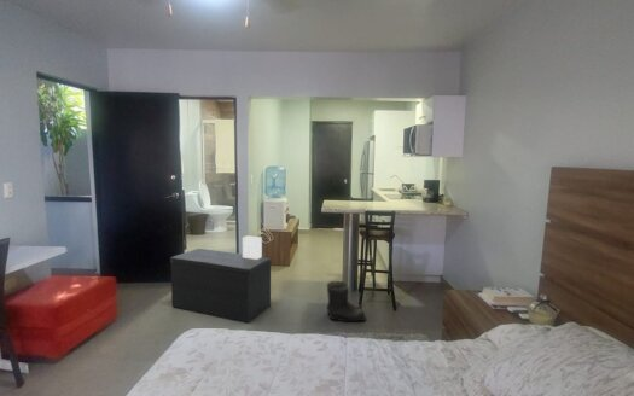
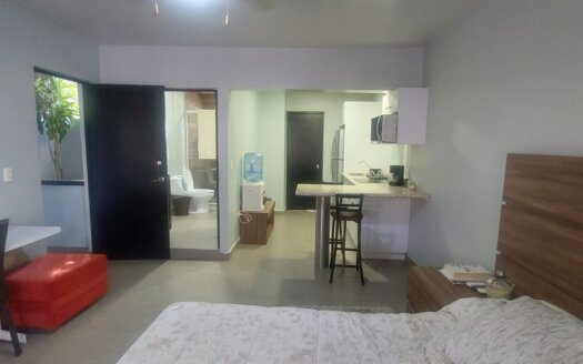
- decorative box (251, 246)
- bench (221, 281)
- boots (345, 299)
